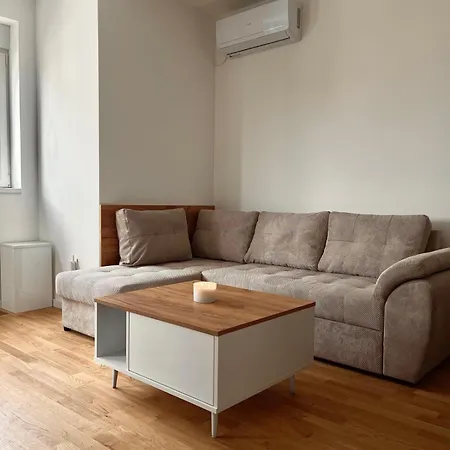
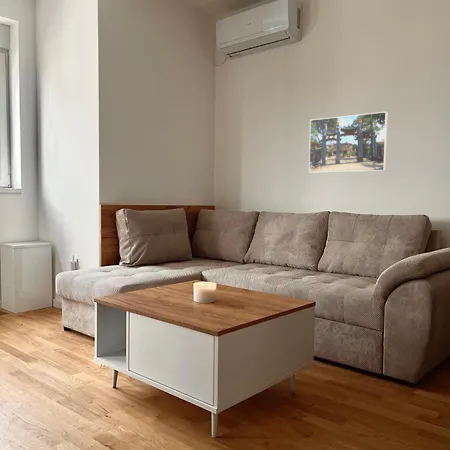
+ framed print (346, 143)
